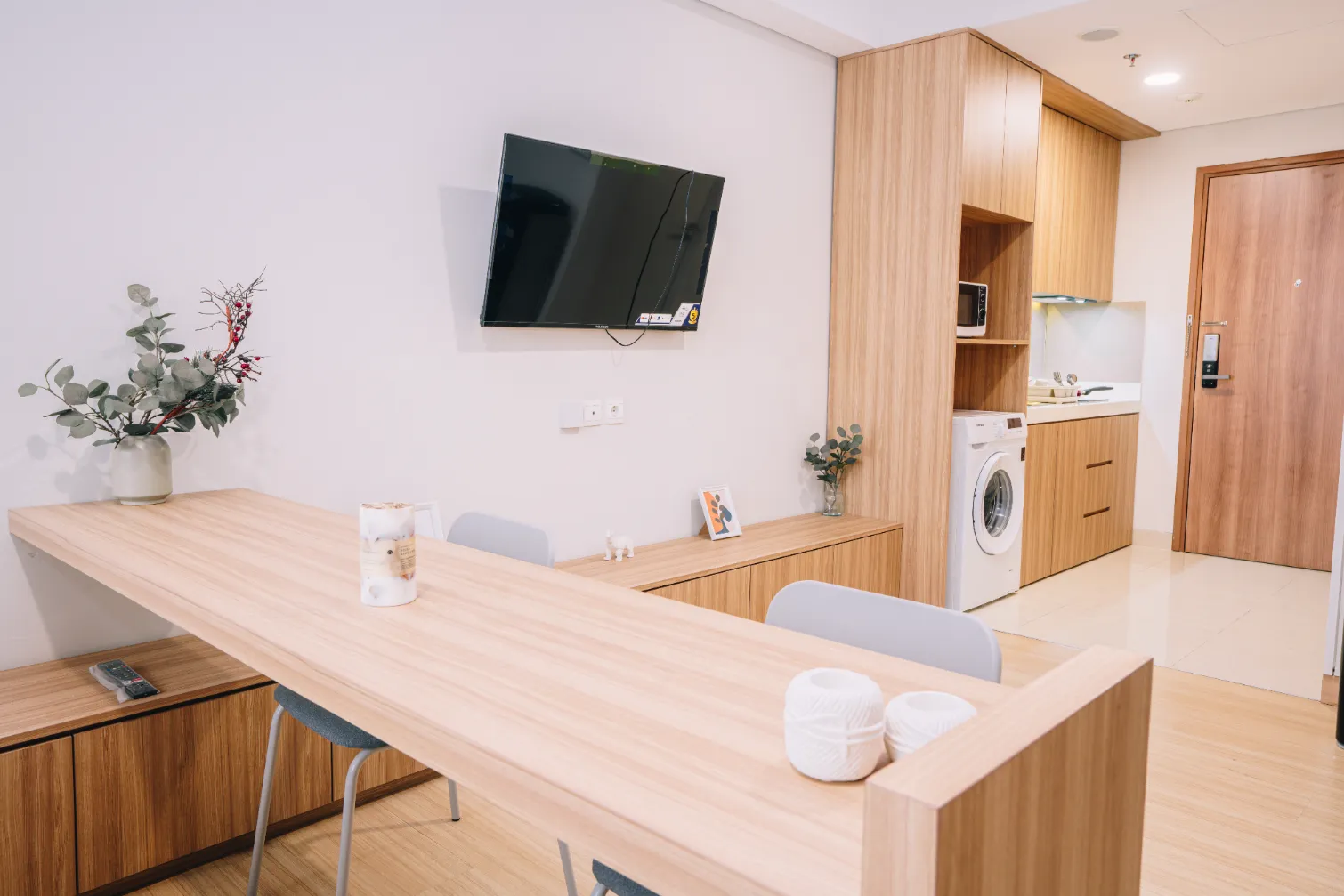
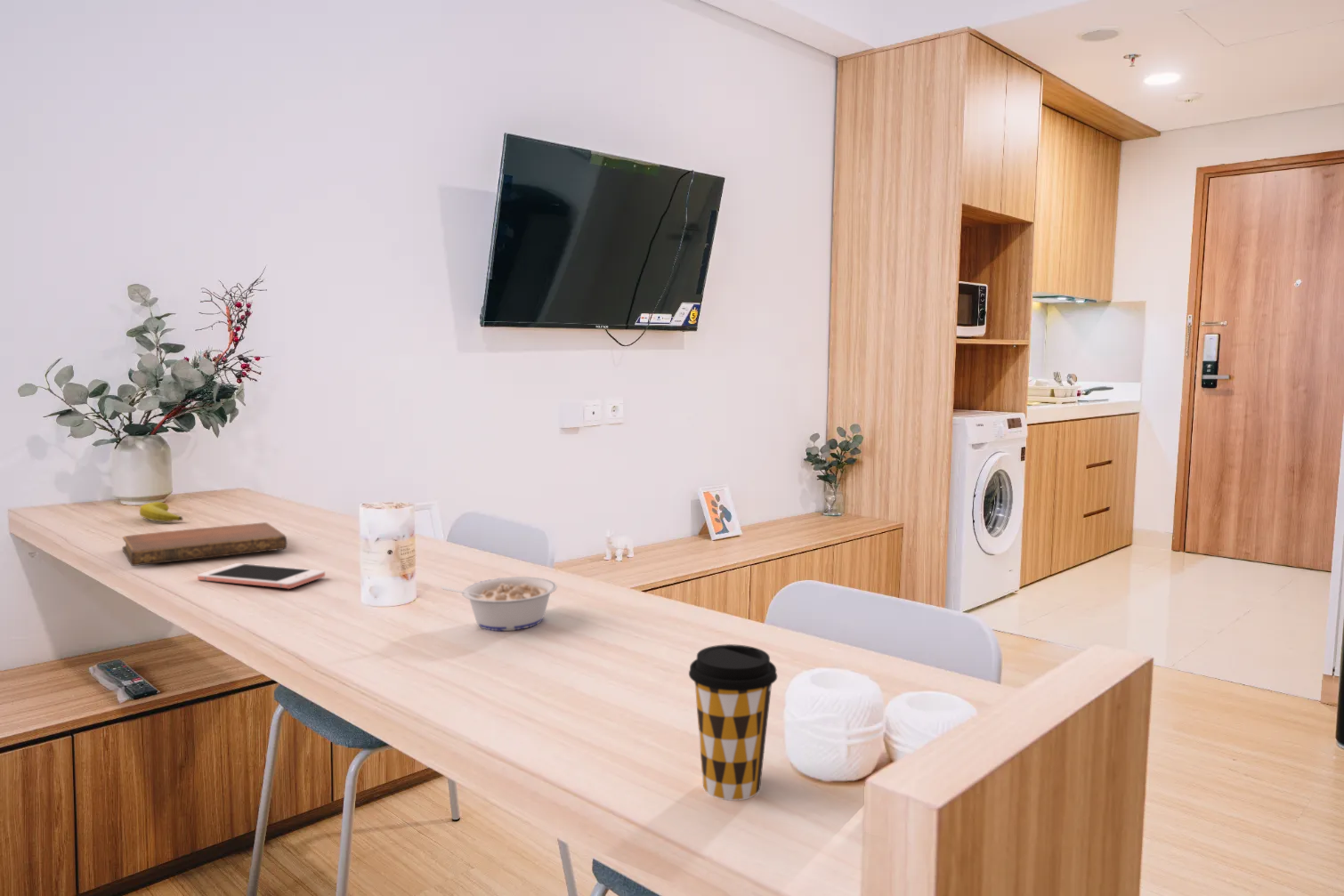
+ banana (158, 511)
+ notebook (205, 542)
+ cell phone (262, 575)
+ coffee cup (732, 722)
+ legume (507, 602)
